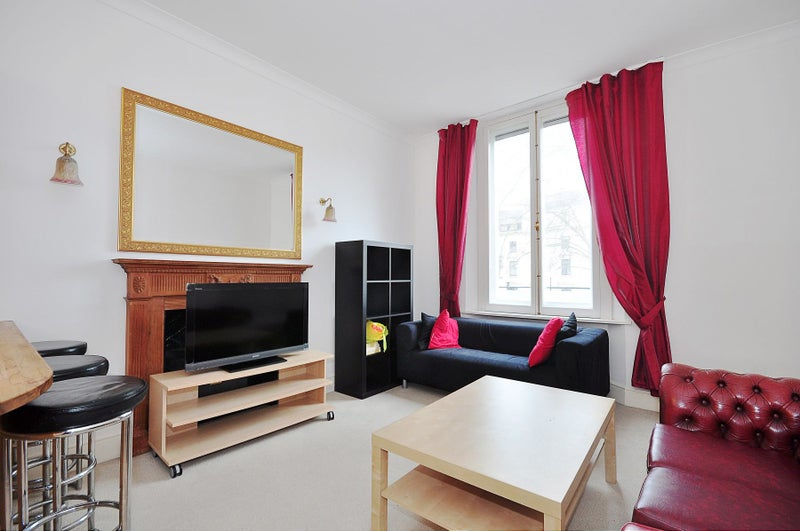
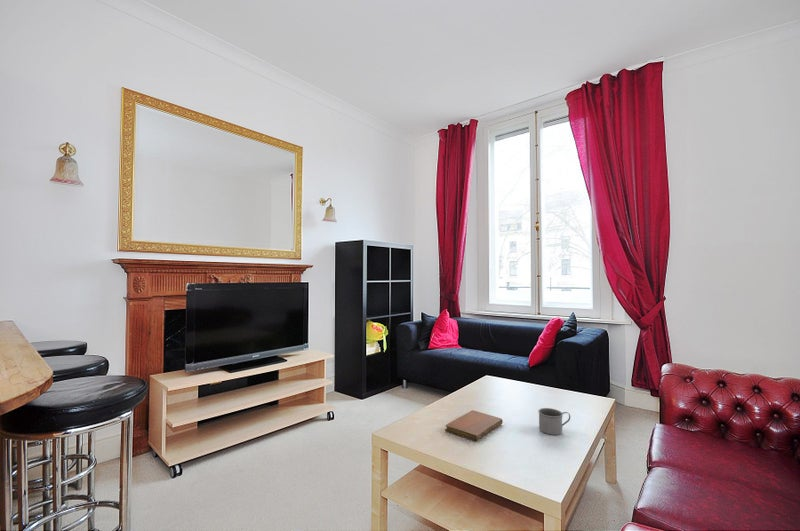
+ notebook (474, 424)
+ mug (552, 420)
